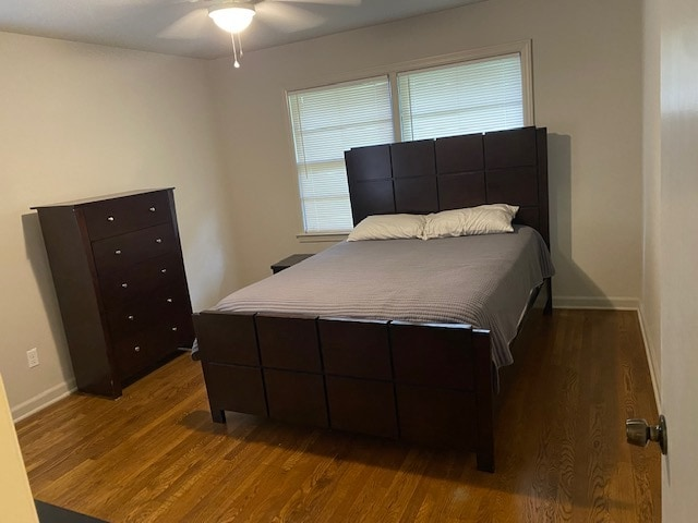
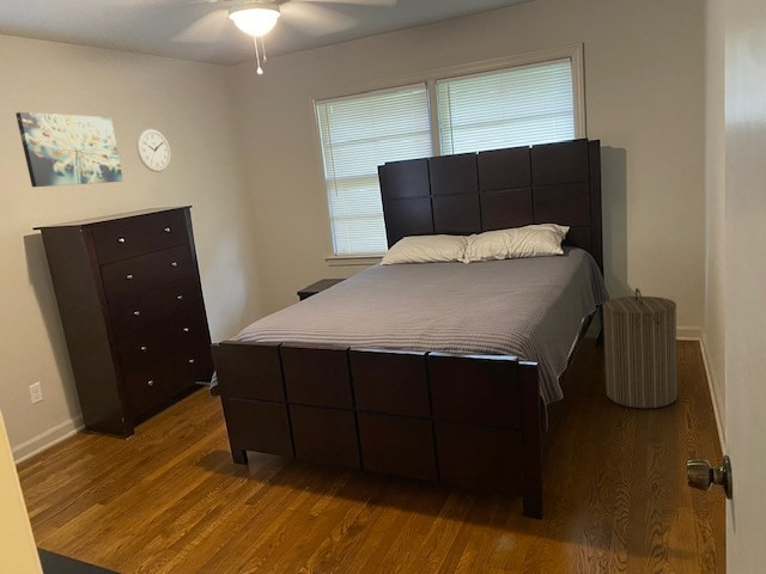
+ wall clock (154, 149)
+ wall art (73, 149)
+ laundry hamper (639, 342)
